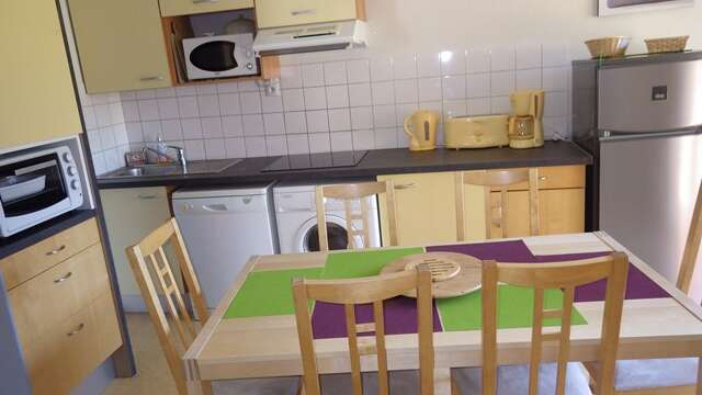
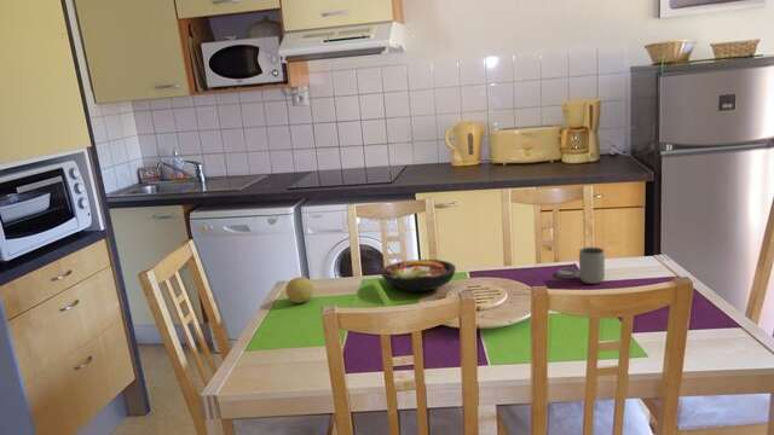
+ jar (579, 262)
+ apple (300, 289)
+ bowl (417, 277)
